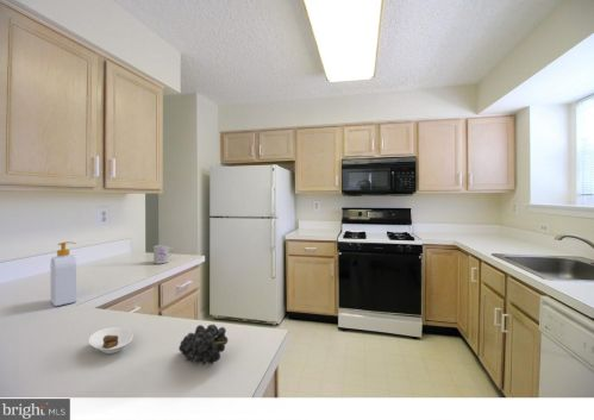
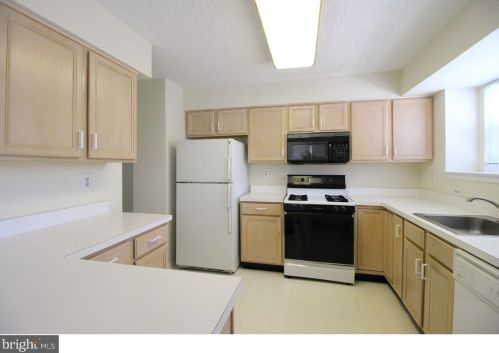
- fruit (204, 339)
- mug (163, 253)
- saucer (111, 340)
- soap bottle (64, 271)
